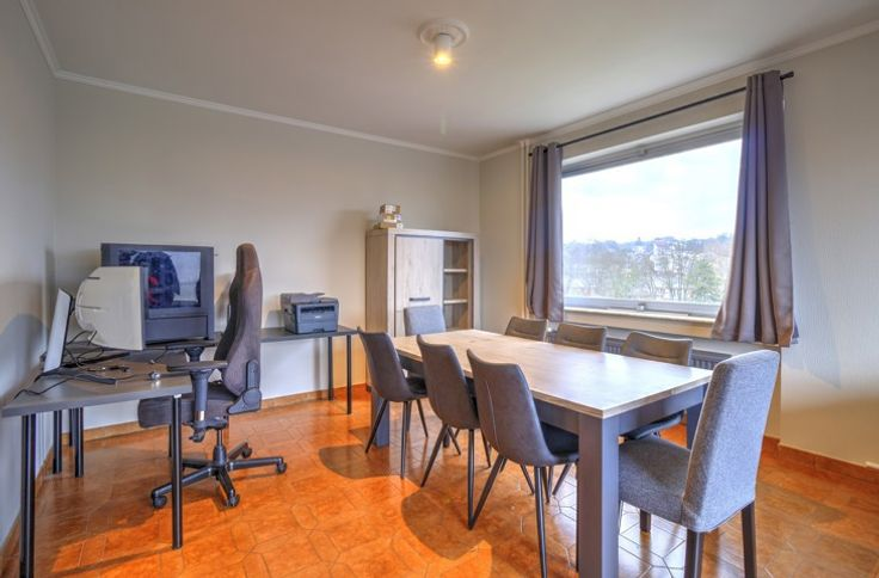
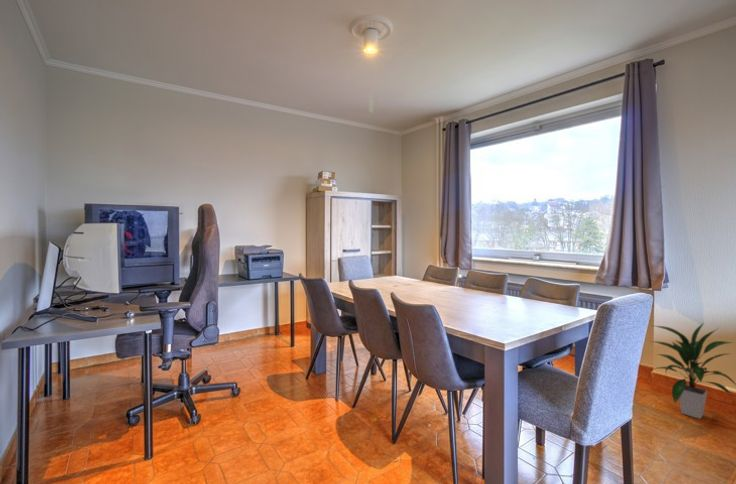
+ indoor plant (689, 368)
